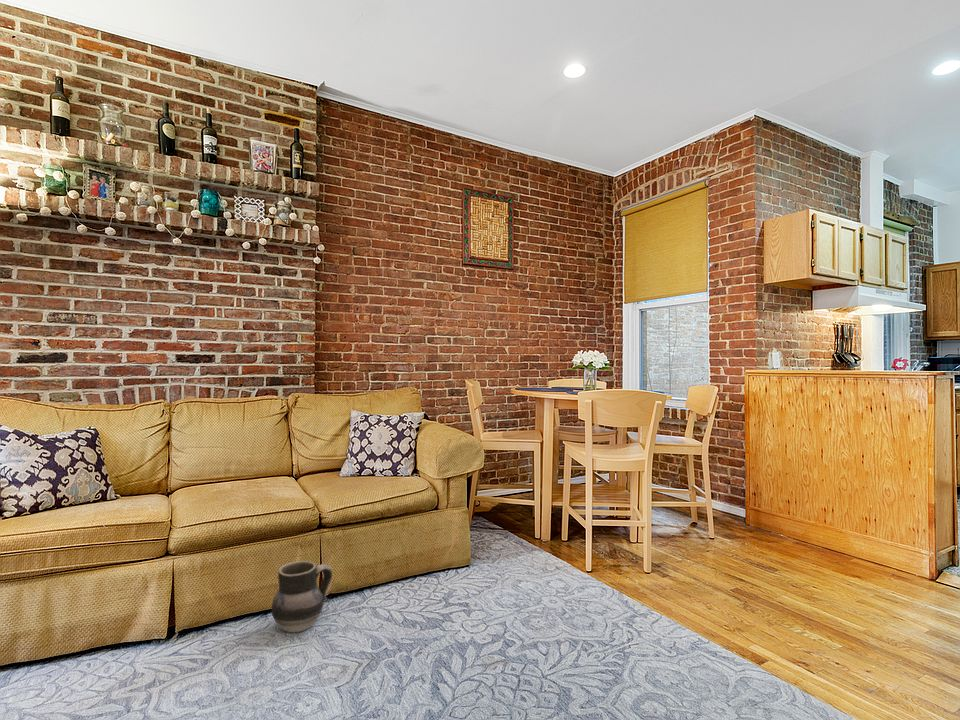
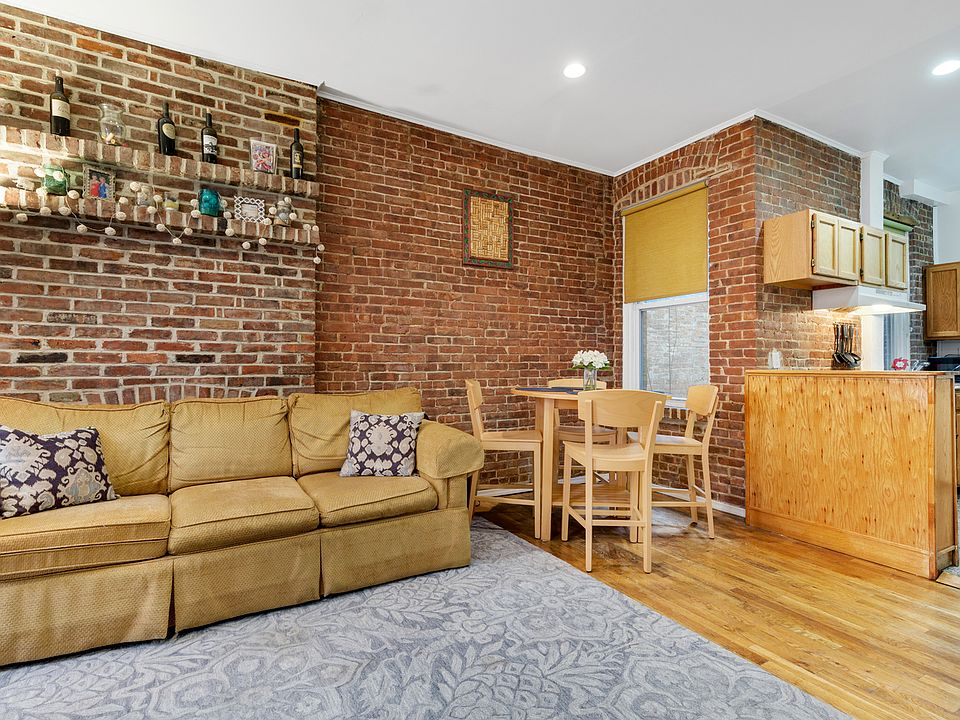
- ceramic jug (303, 595)
